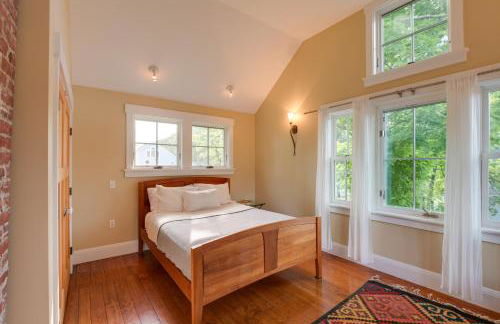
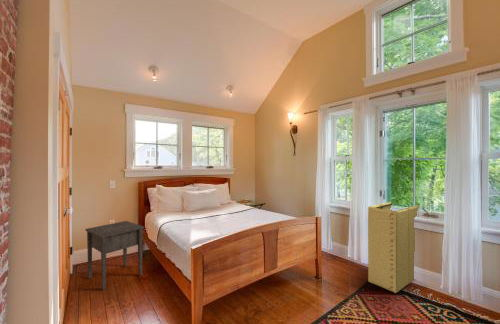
+ laundry hamper (393, 242)
+ nightstand (115, 250)
